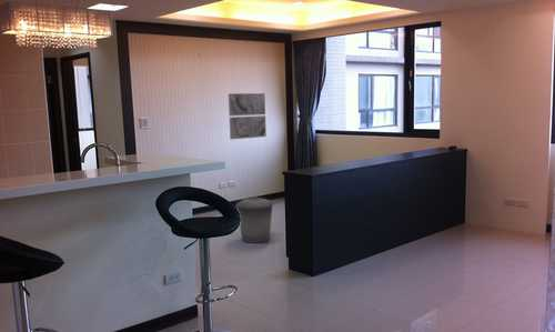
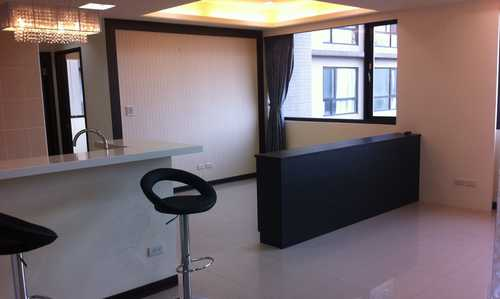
- trash can (254, 218)
- wall art (248, 114)
